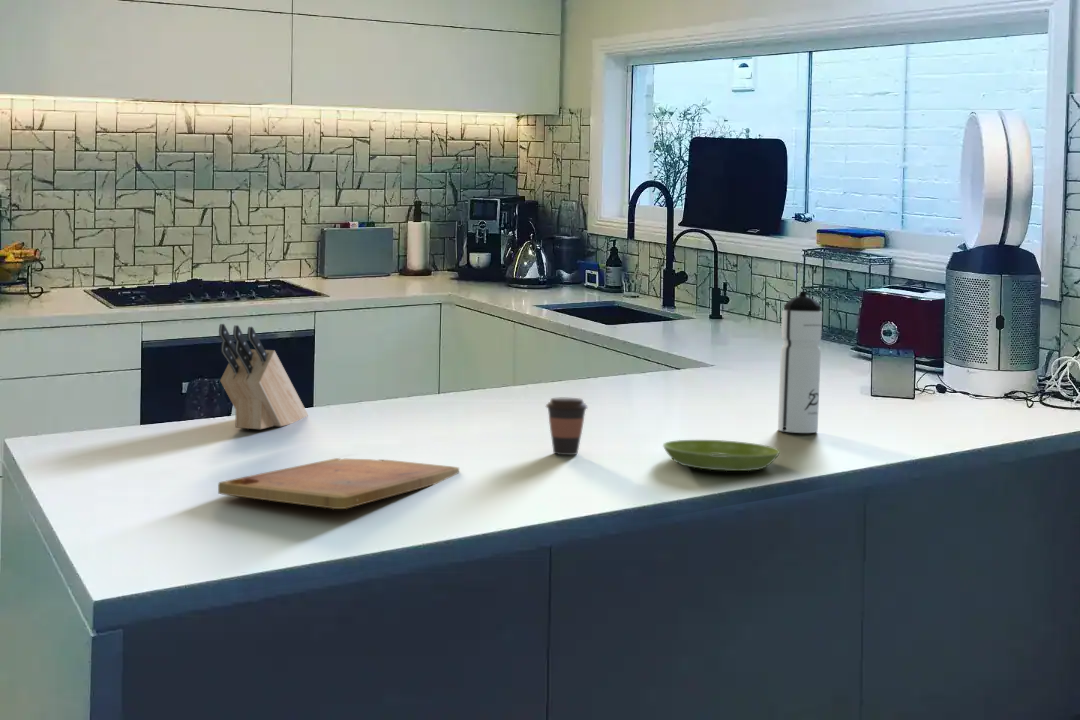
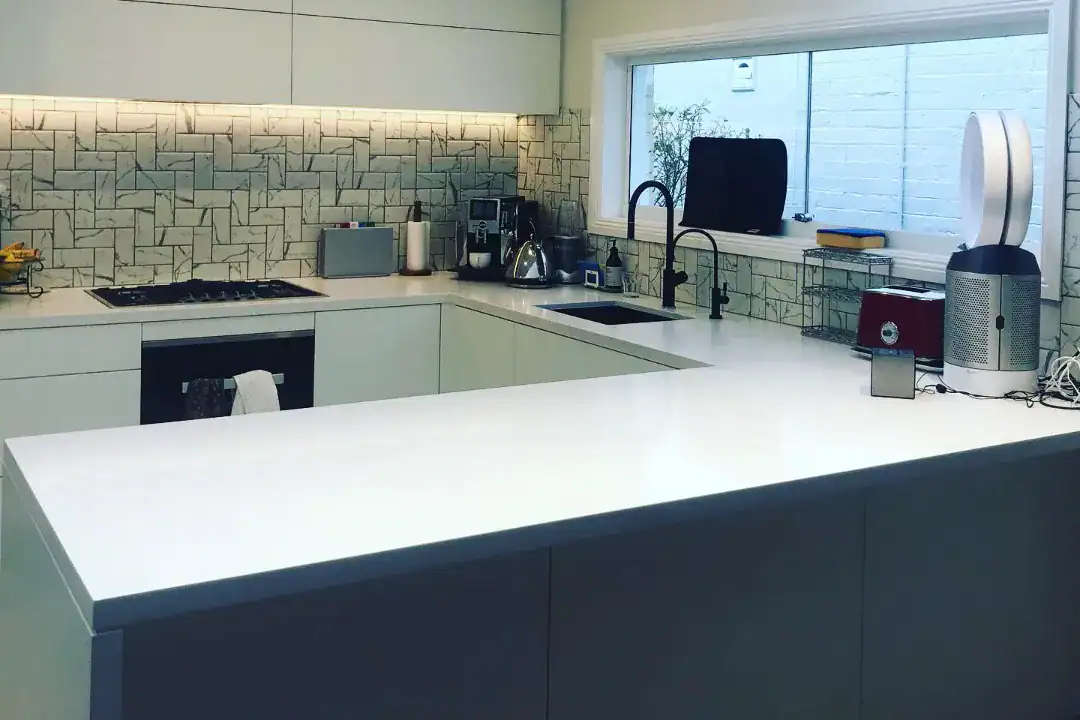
- coffee cup (566, 426)
- cutting board (345, 479)
- water bottle (800, 361)
- knife block (262, 374)
- saucer (720, 455)
